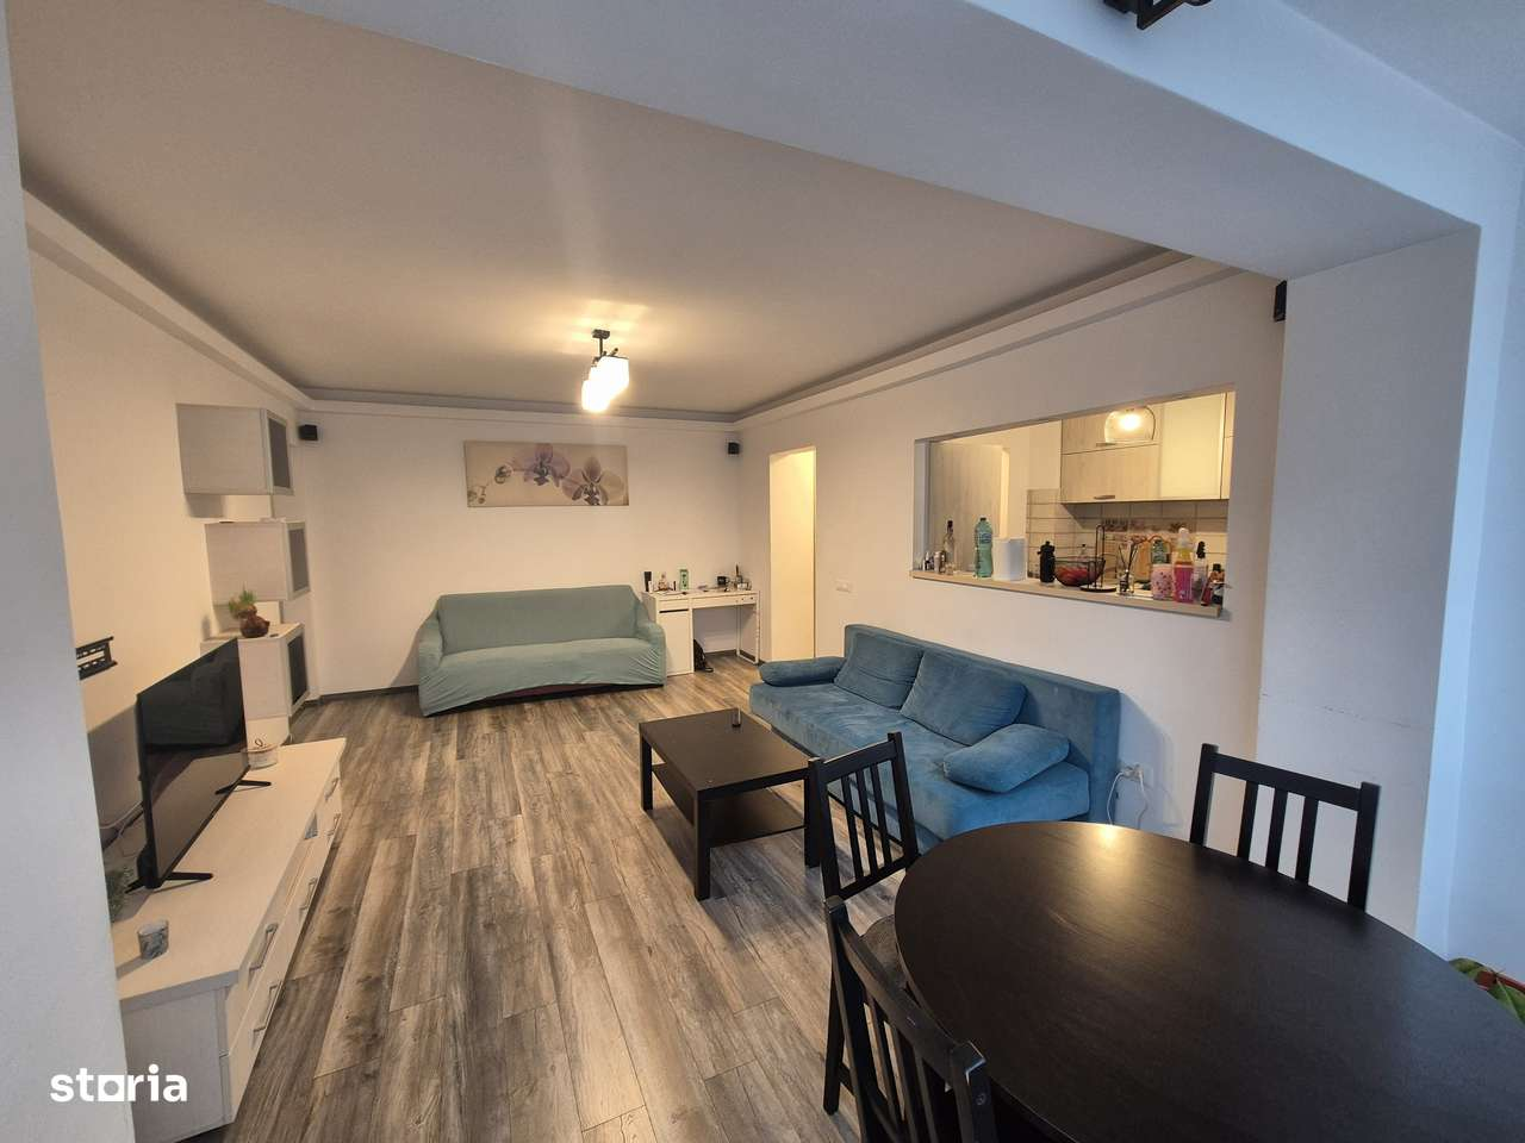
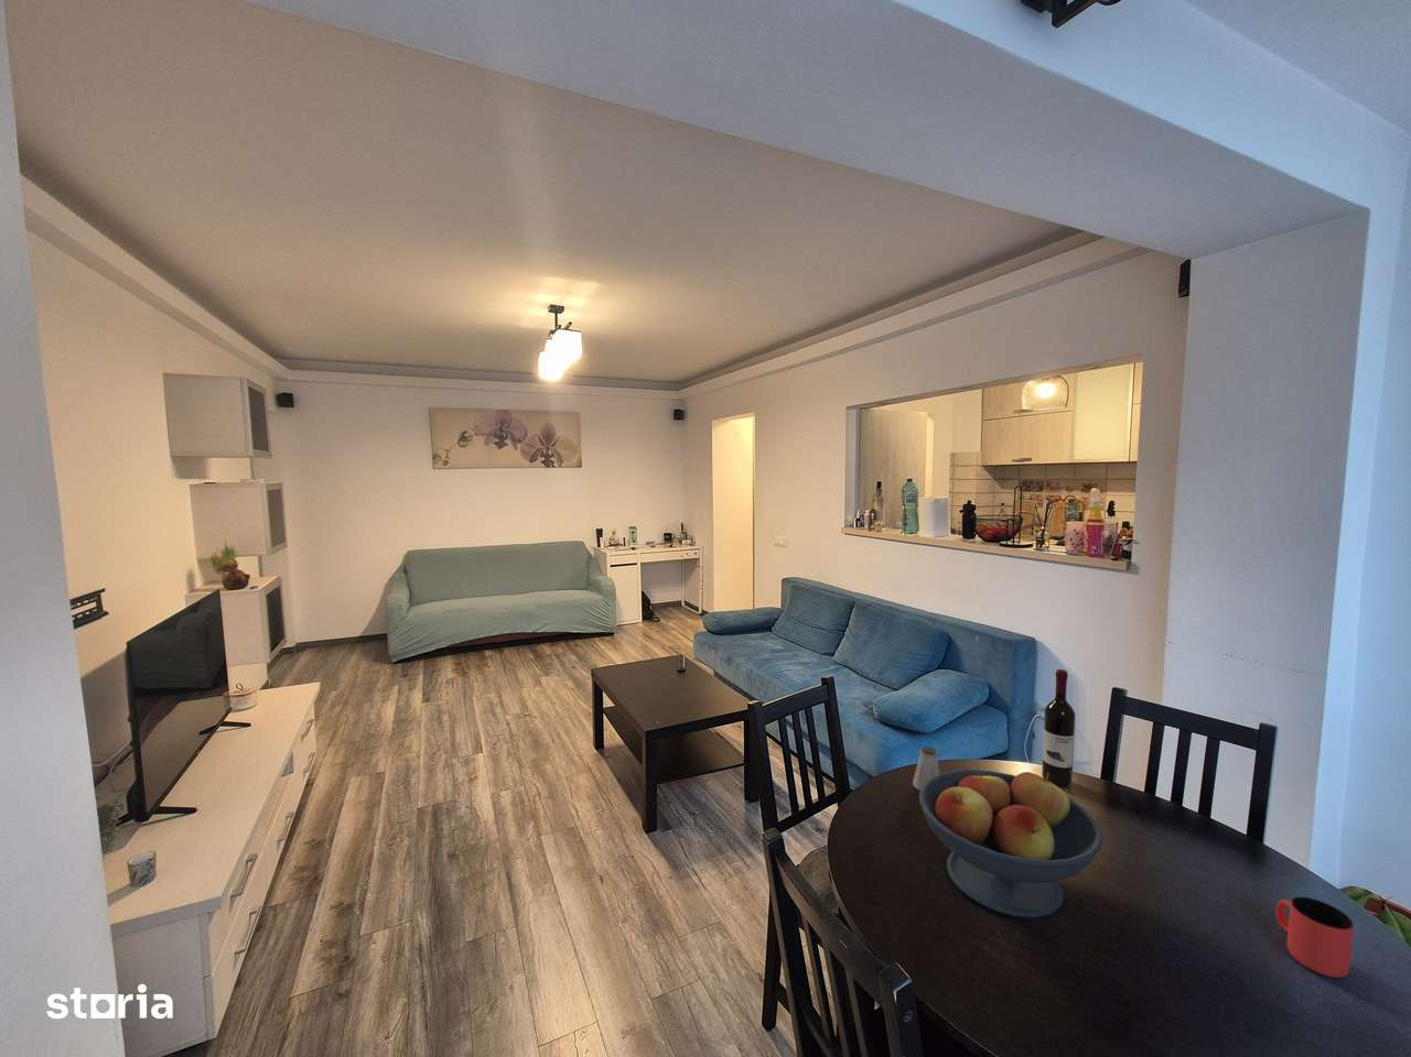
+ saltshaker (927, 767)
+ fruit bowl (1004, 833)
+ wine bottle (1058, 726)
+ cup (1309, 929)
